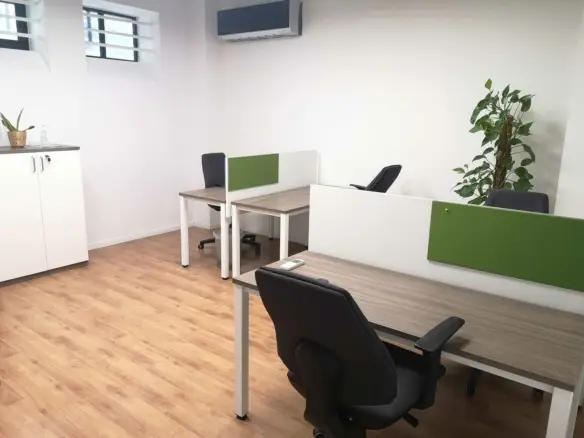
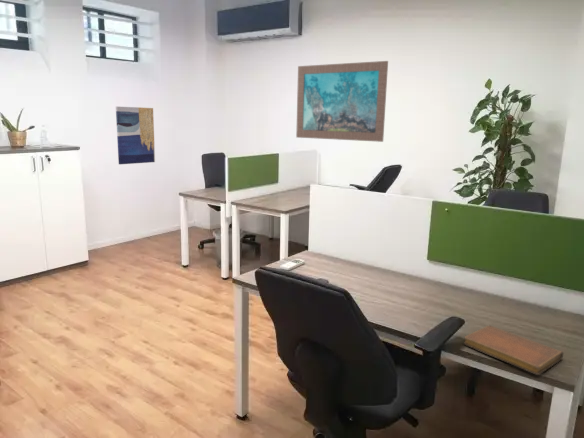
+ wall art (136, 135)
+ notebook (512, 347)
+ wall art (338, 102)
